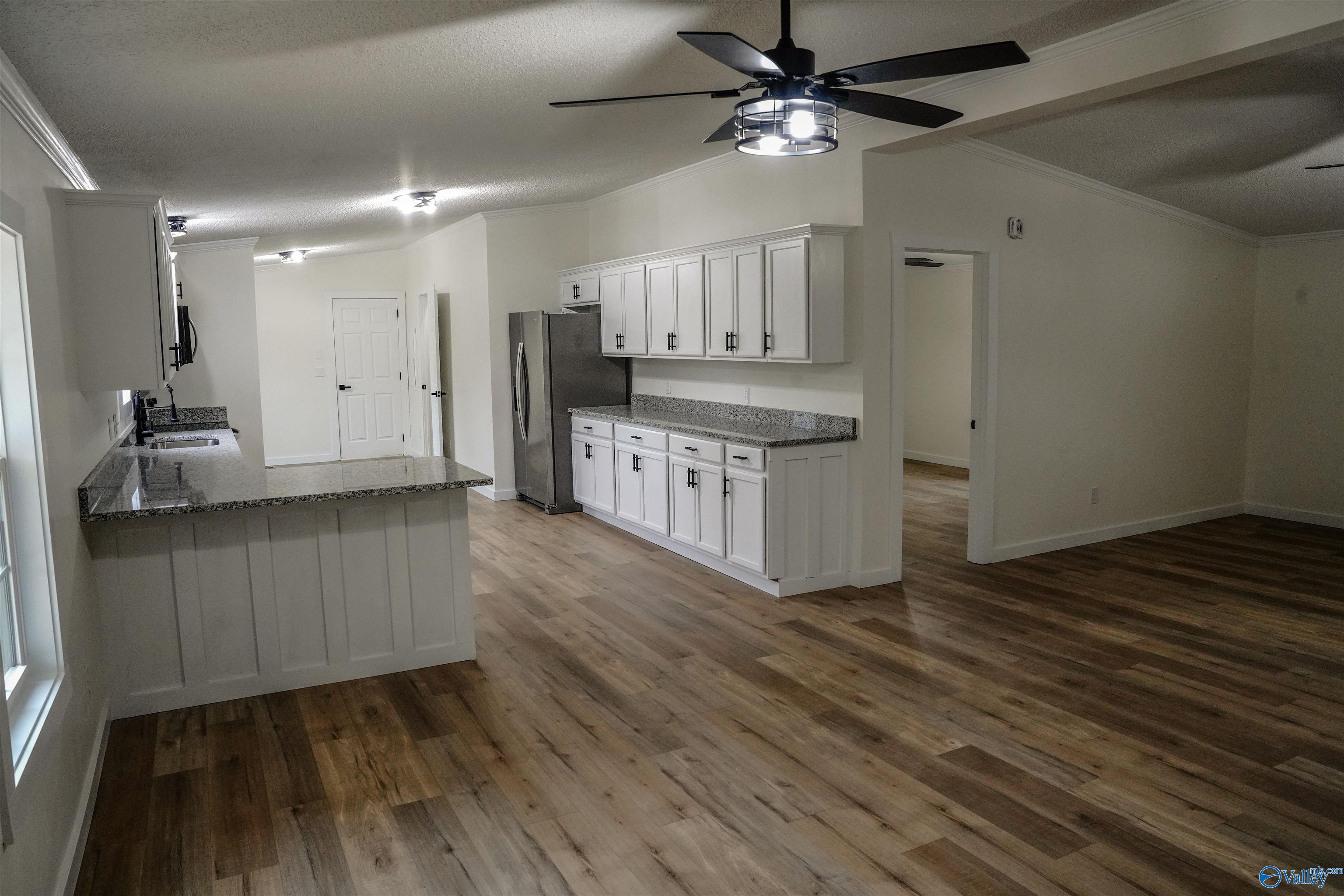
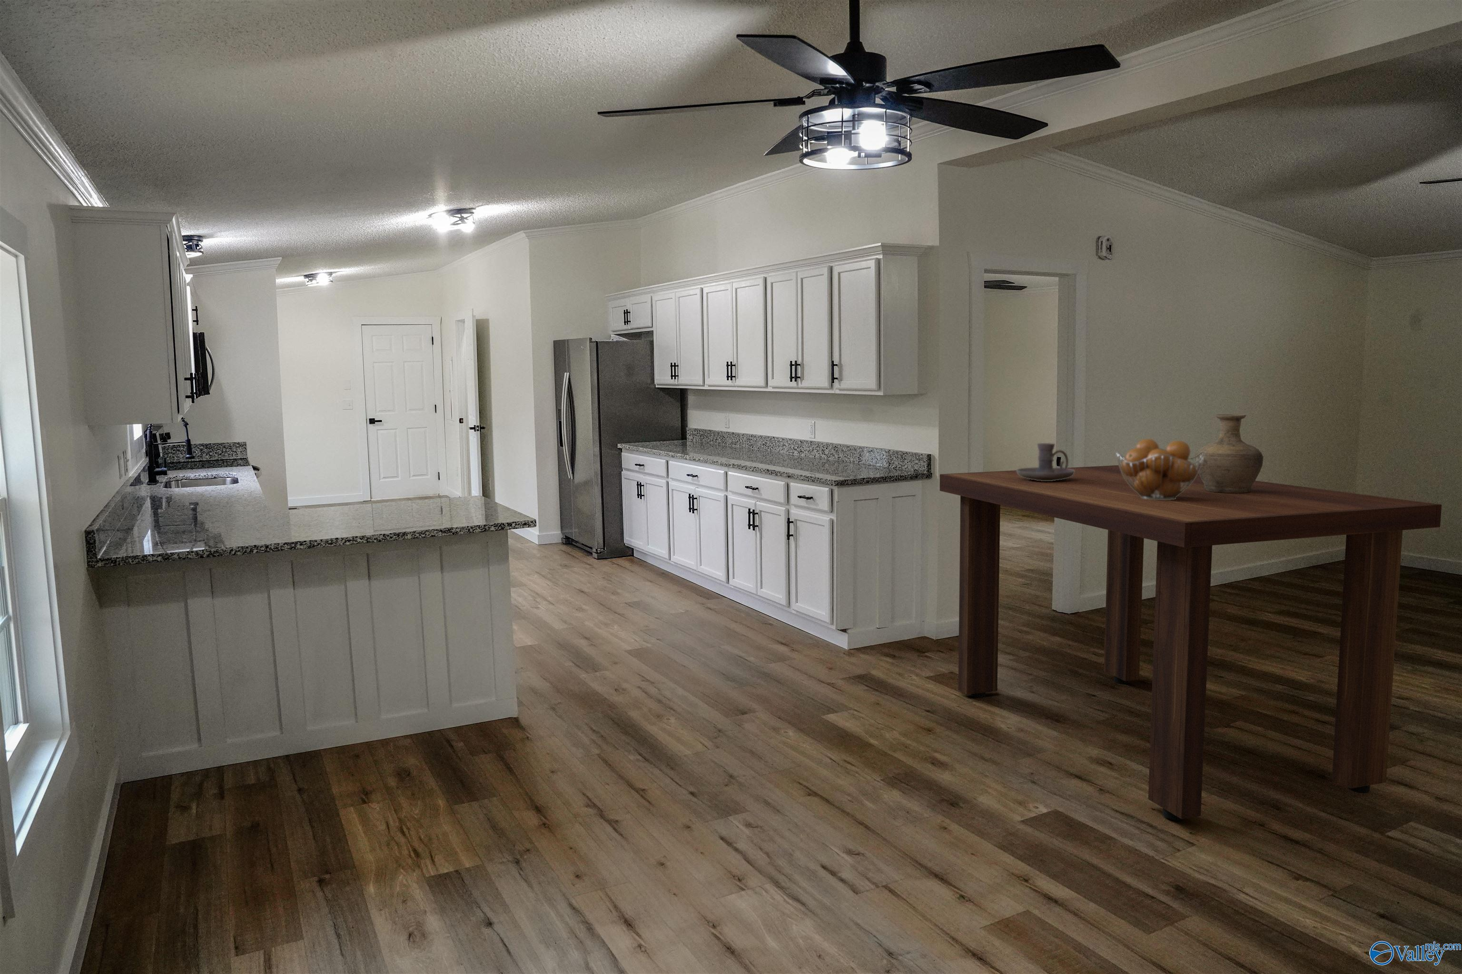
+ vase (1229, 452)
+ fruit basket (1159, 469)
+ candle holder (1049, 461)
+ dining table (1141, 614)
